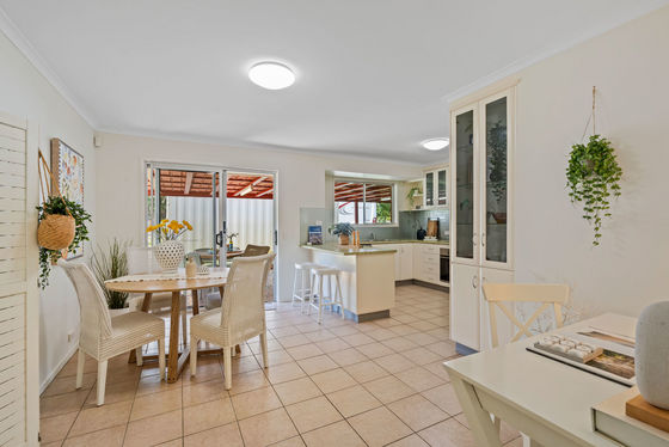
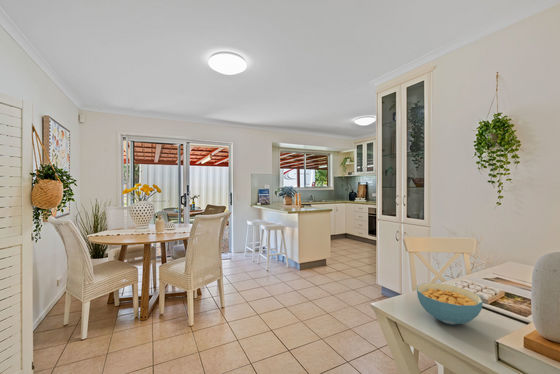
+ cereal bowl (447, 306)
